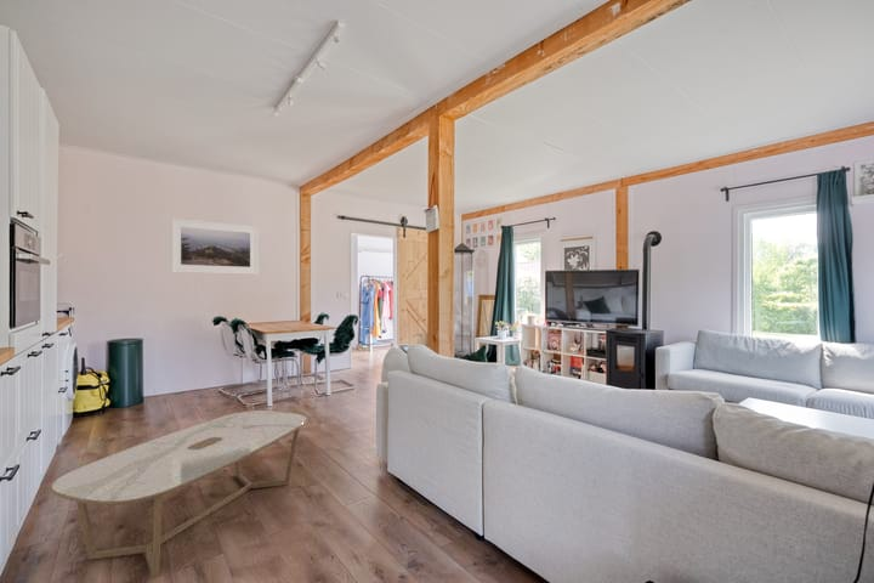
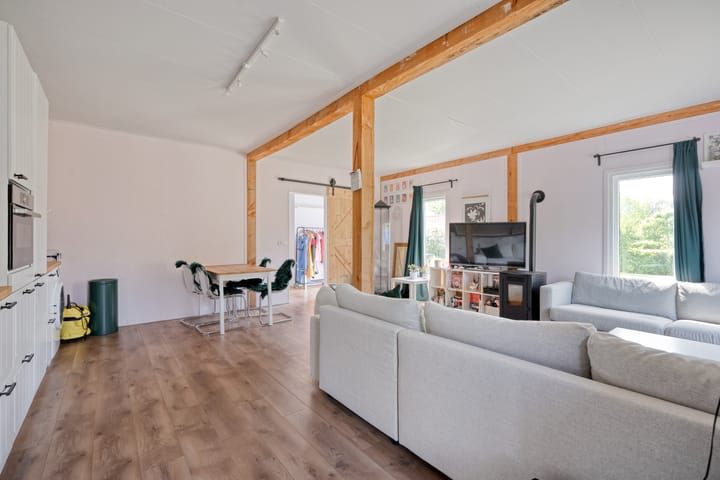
- coffee table (205, 476)
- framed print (216, 248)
